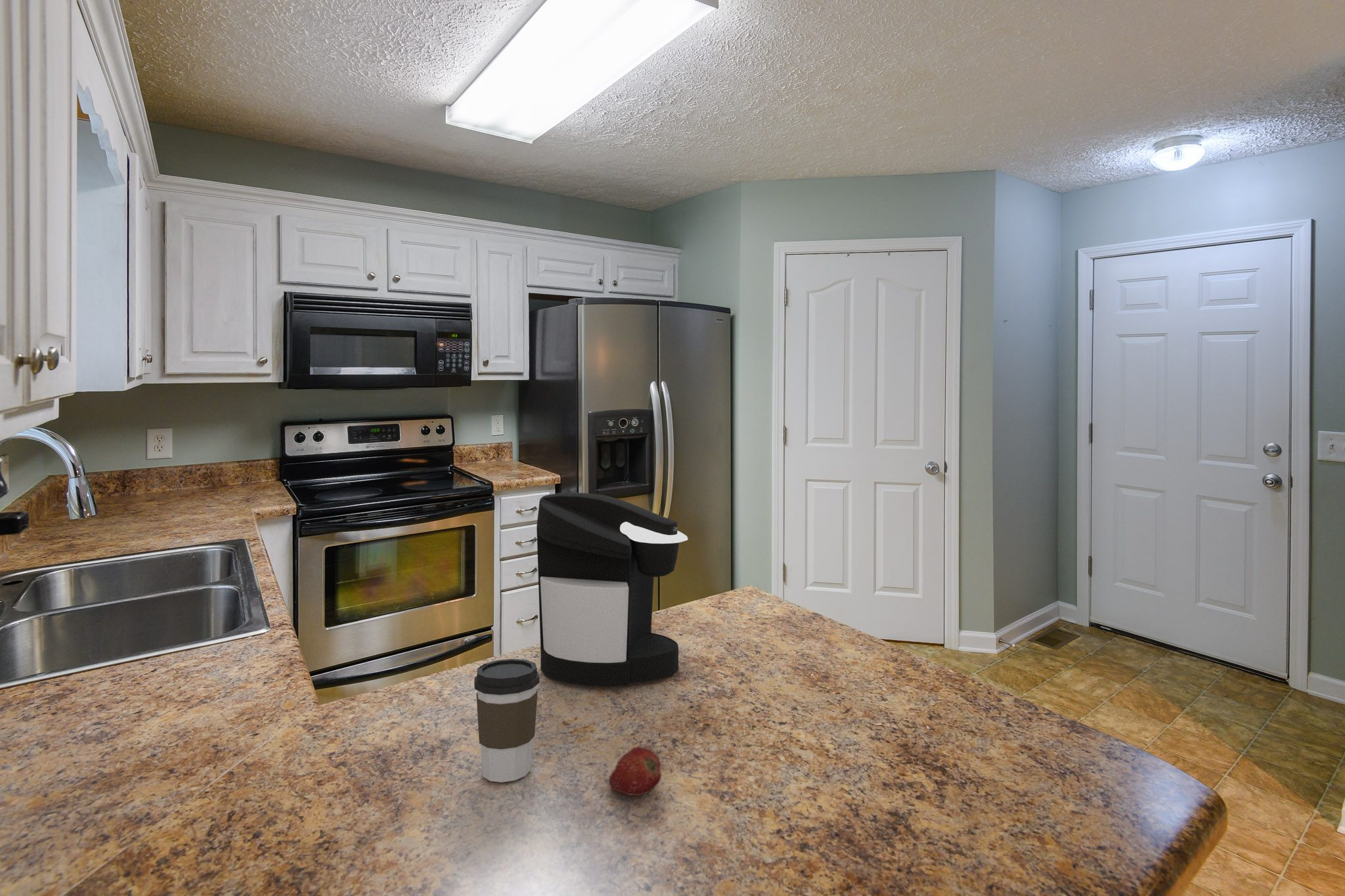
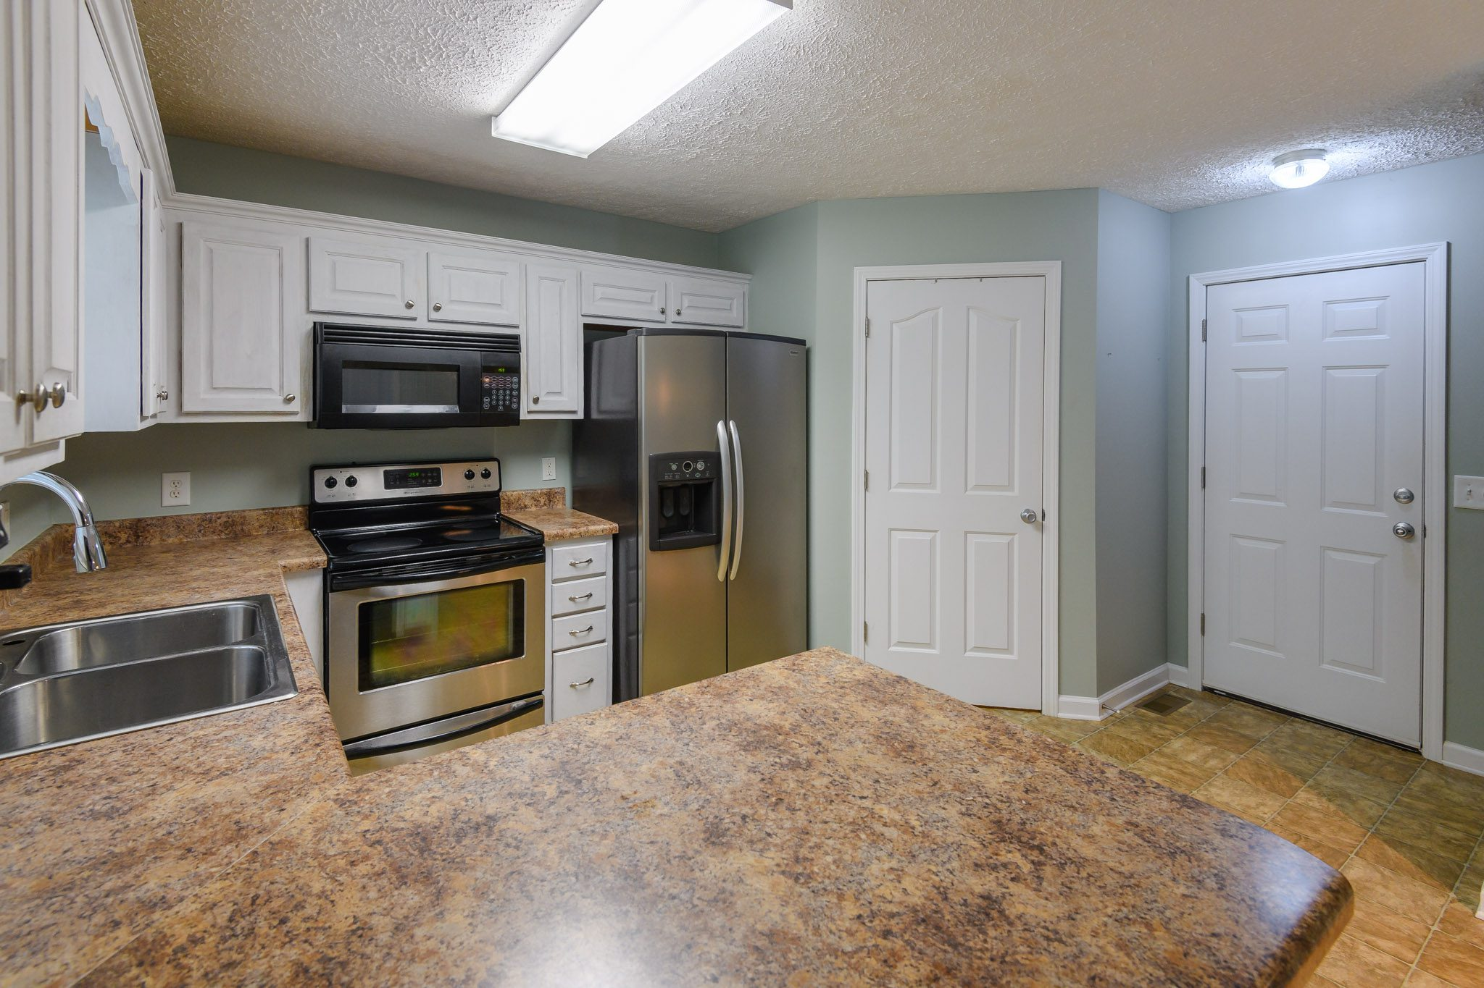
- fruit (633, 770)
- coffee cup (506, 719)
- coffee maker (613, 580)
